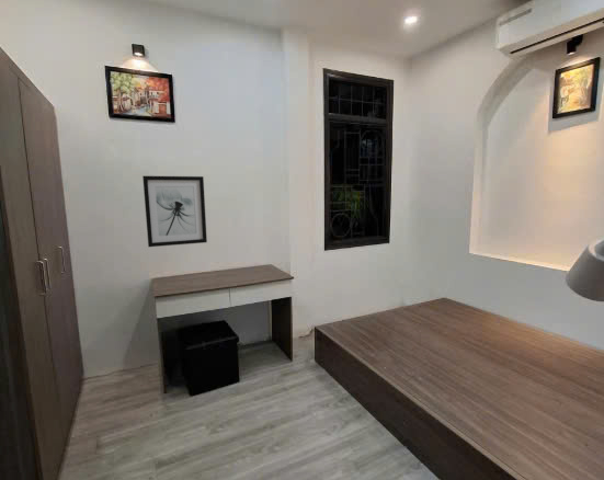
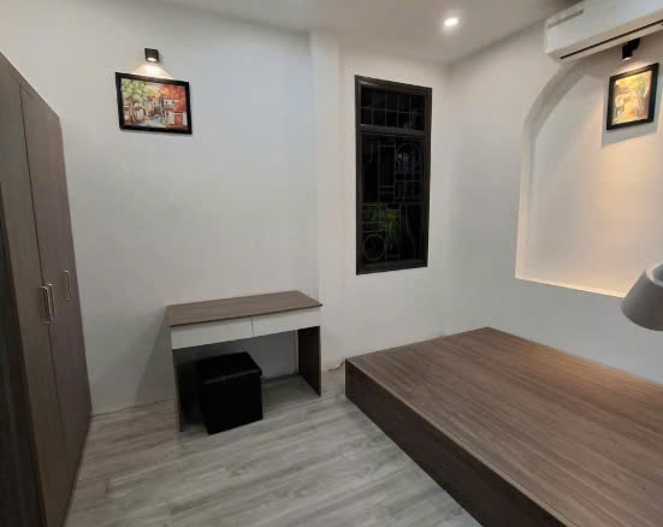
- wall art (175, 210)
